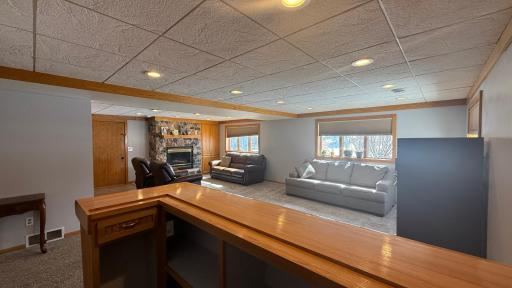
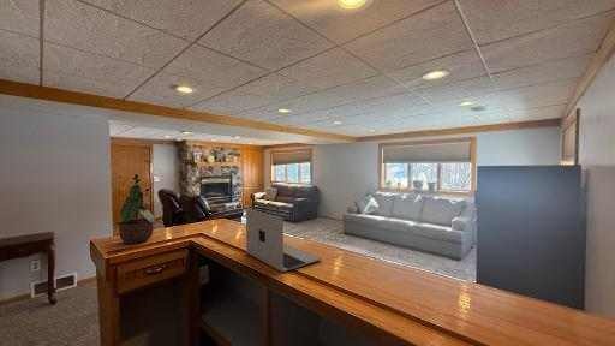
+ potted plant (135, 208)
+ laptop (282, 233)
